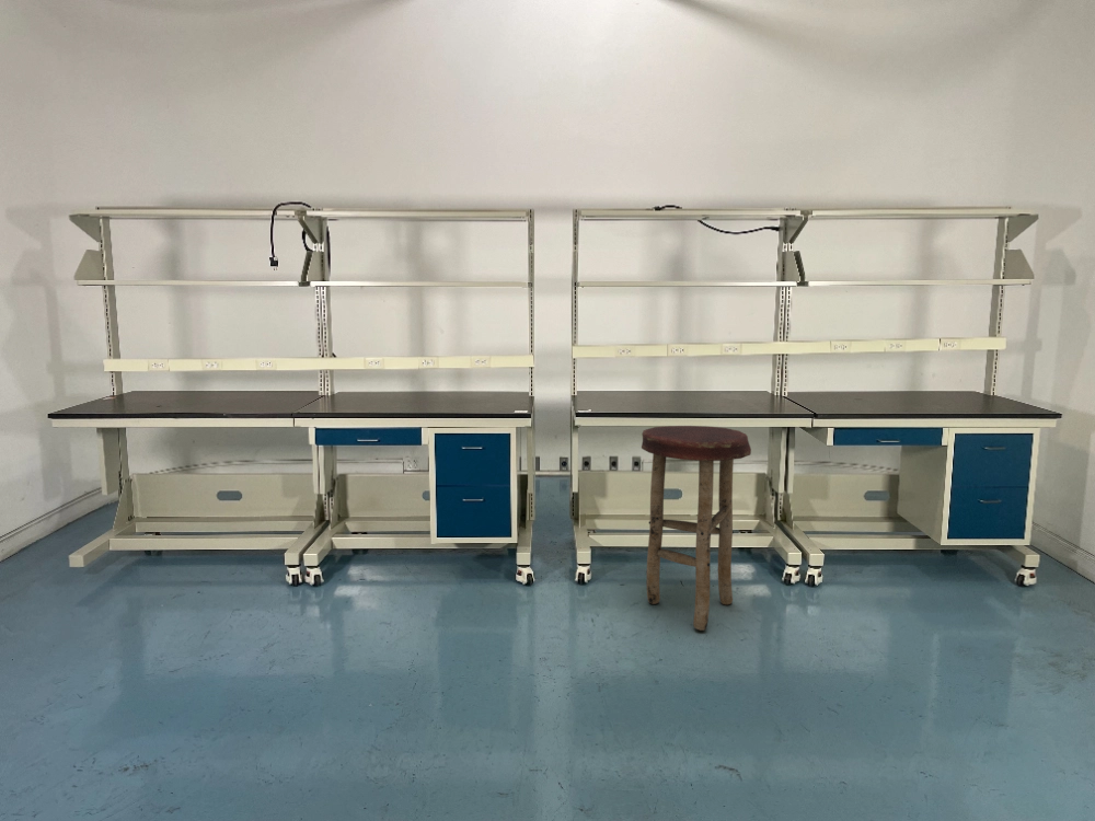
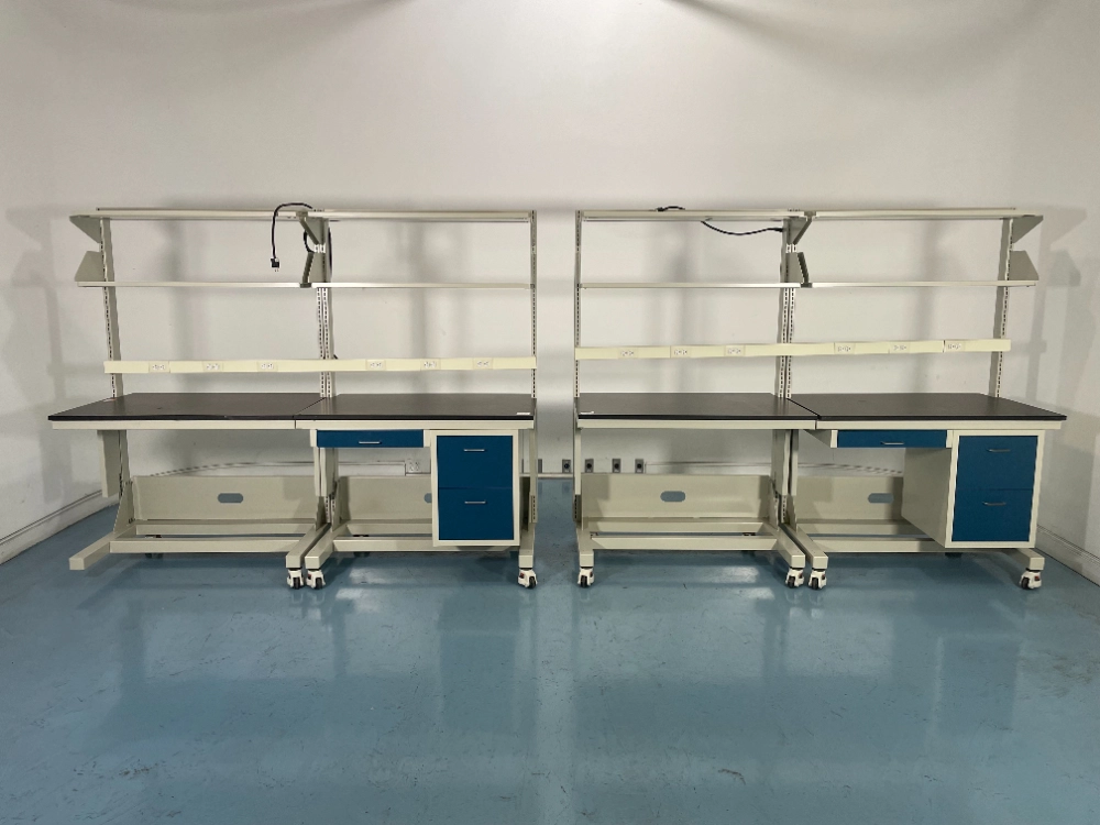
- stool (692, 522)
